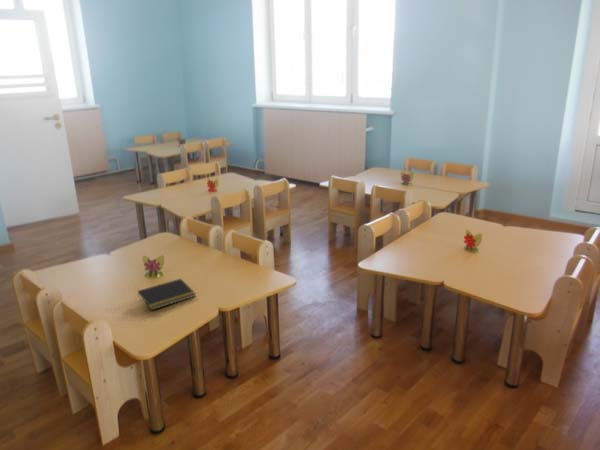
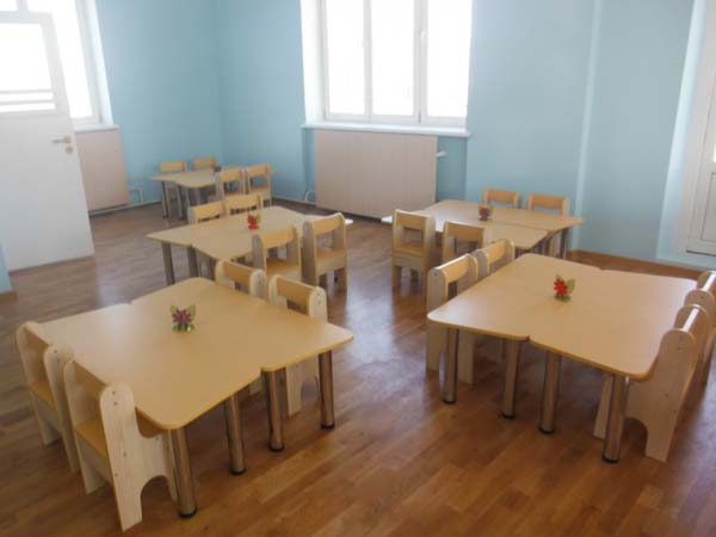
- notepad (167, 293)
